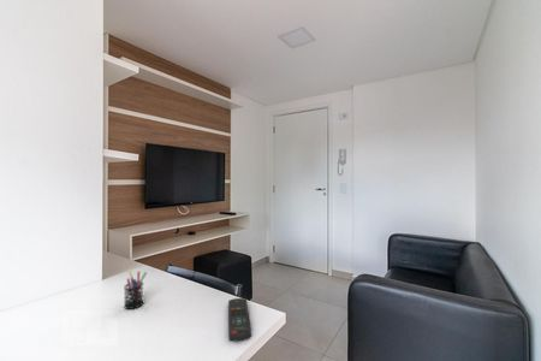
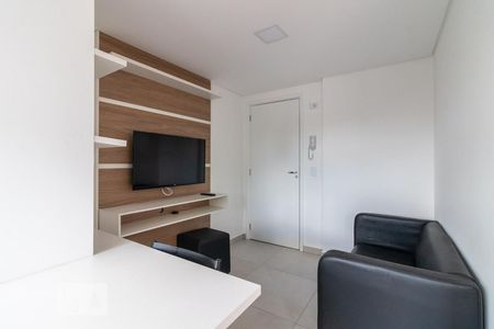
- remote control (238, 316)
- pen holder (136, 286)
